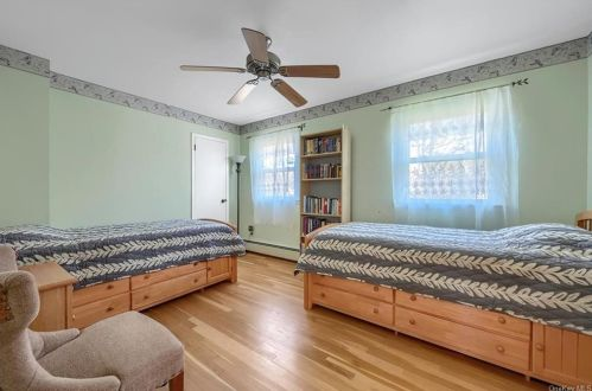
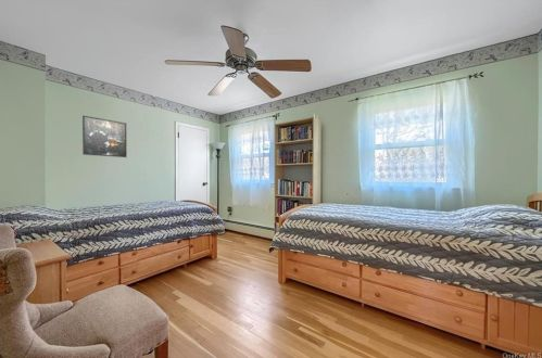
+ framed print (105, 138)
